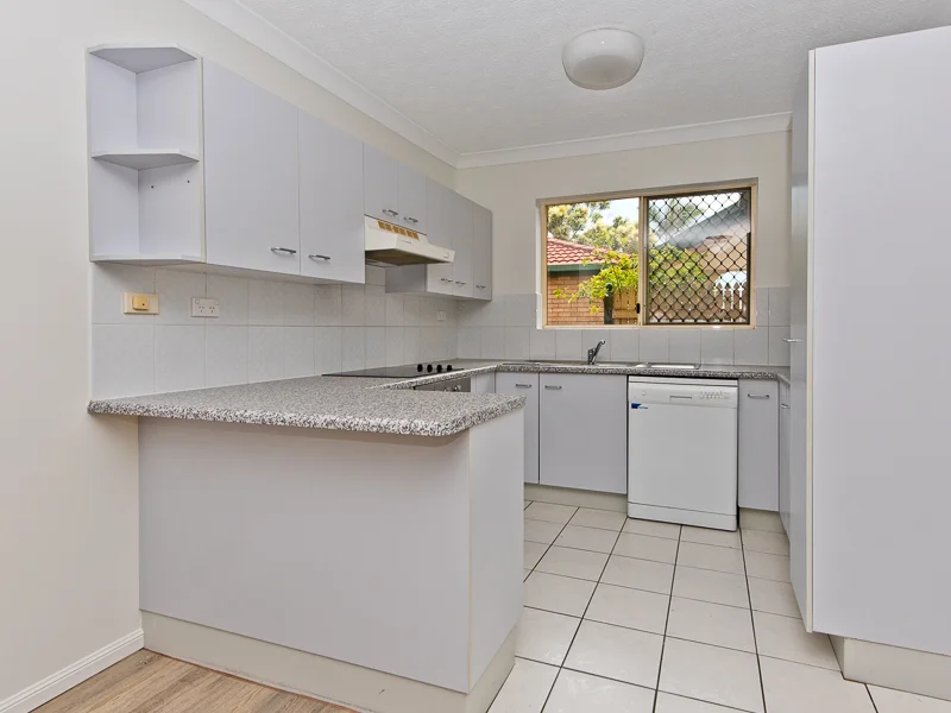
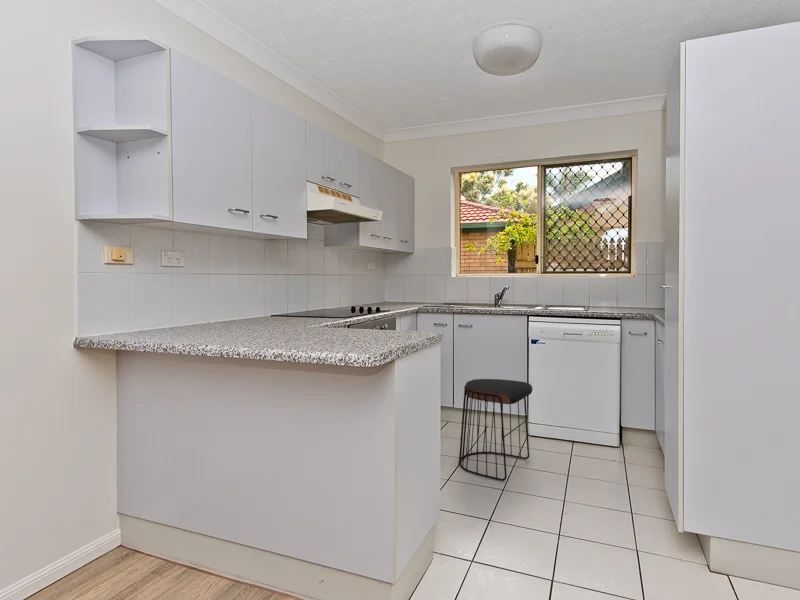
+ stool (492, 423)
